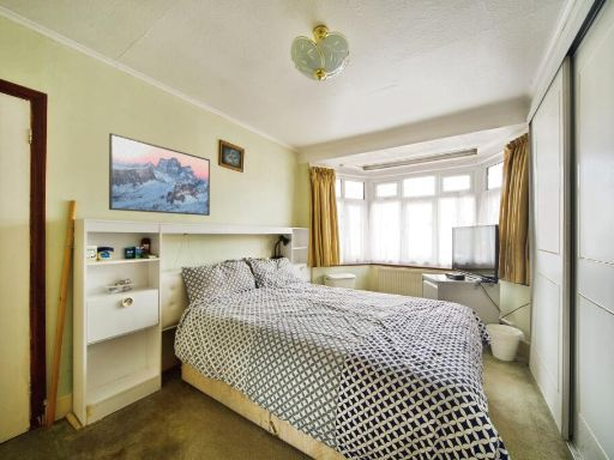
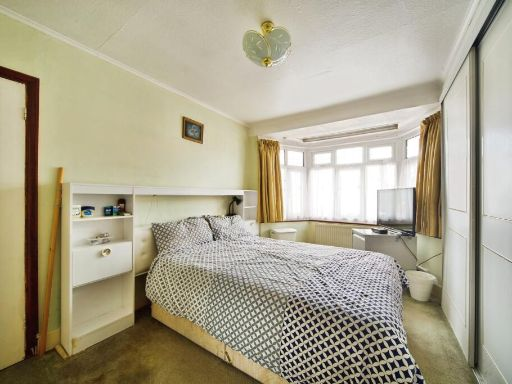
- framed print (167, 180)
